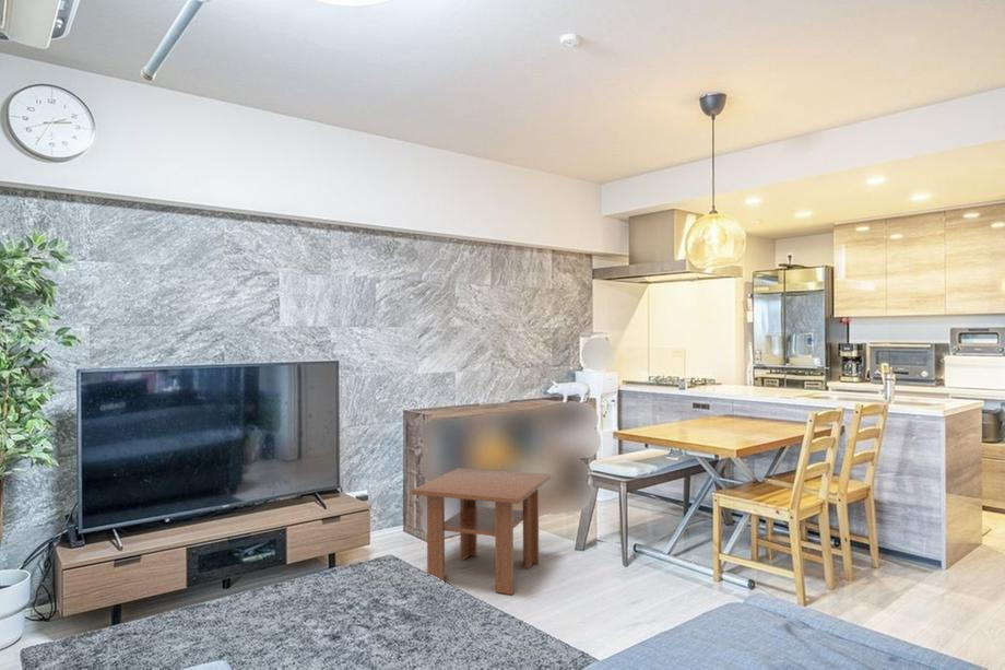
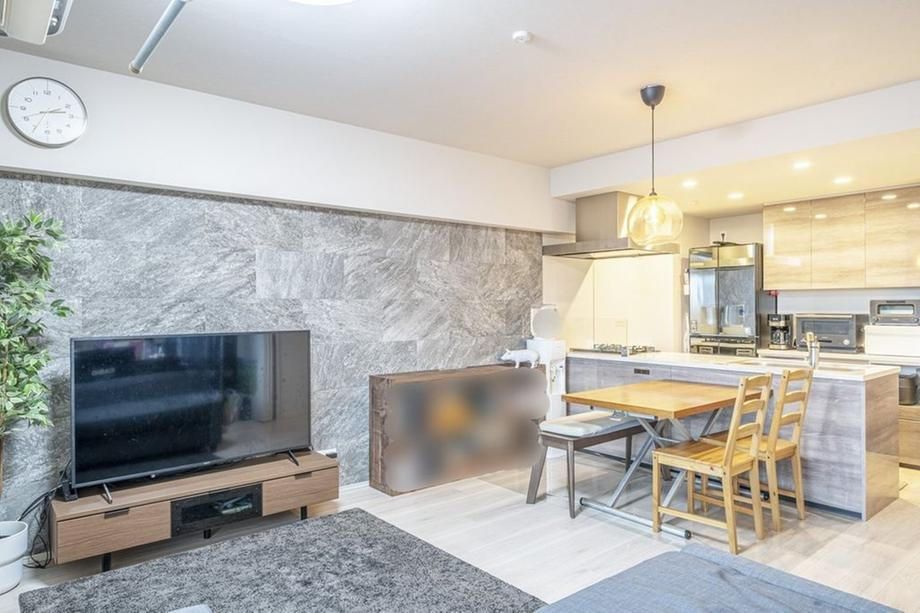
- coffee table (485, 527)
